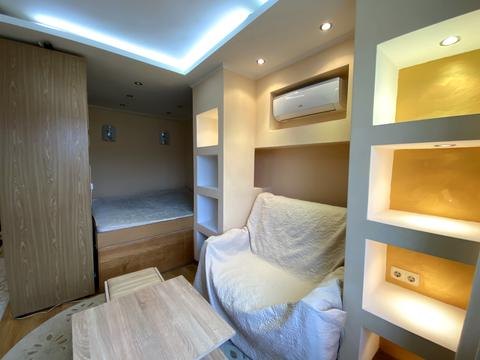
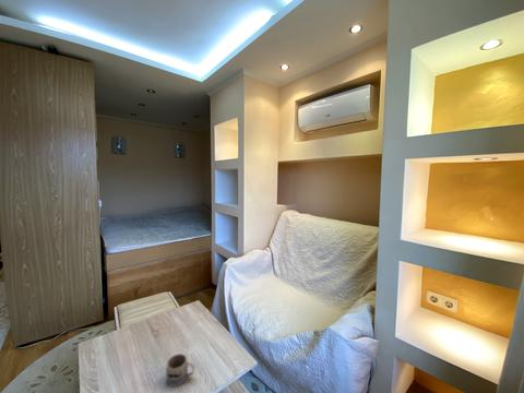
+ mug (180, 369)
